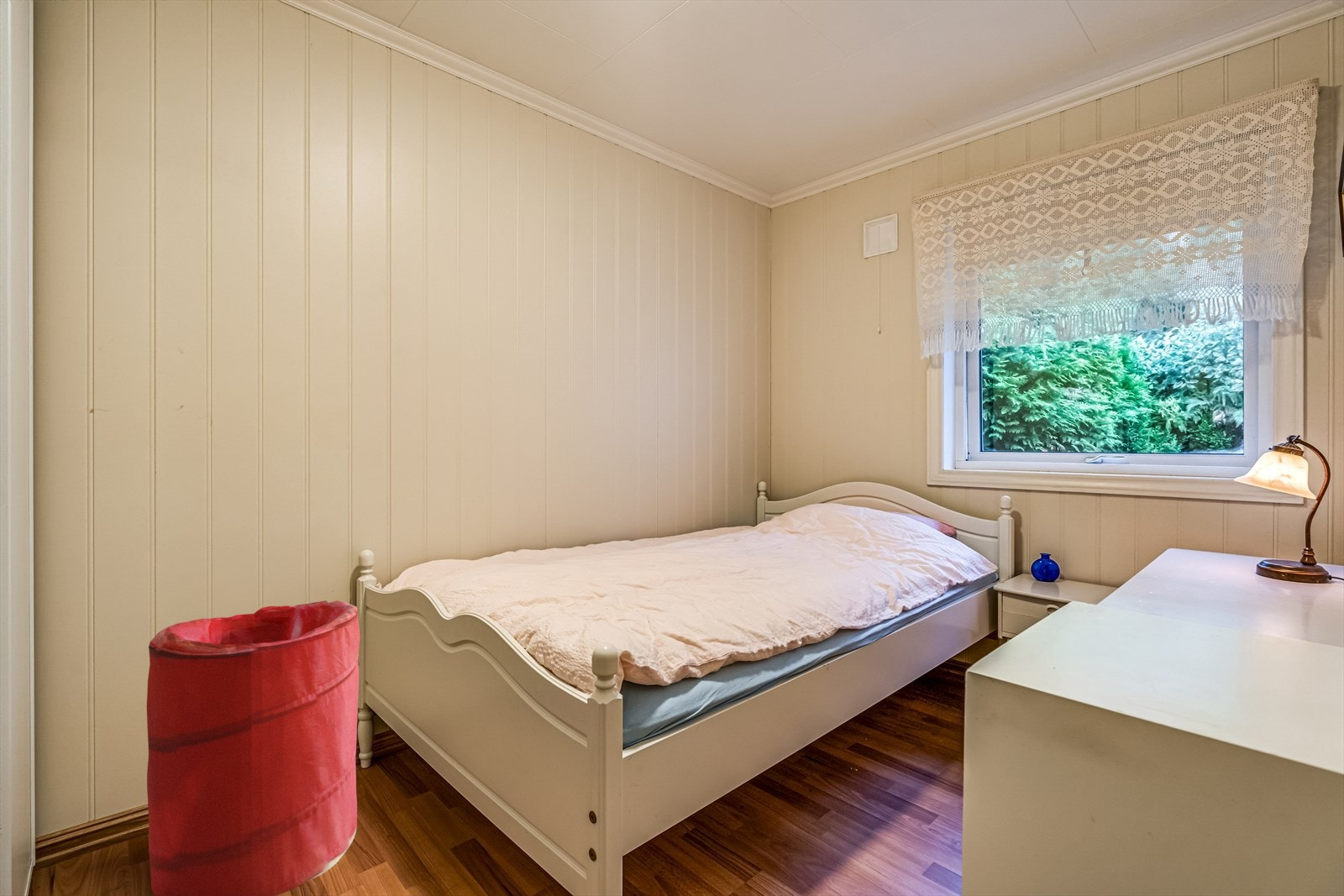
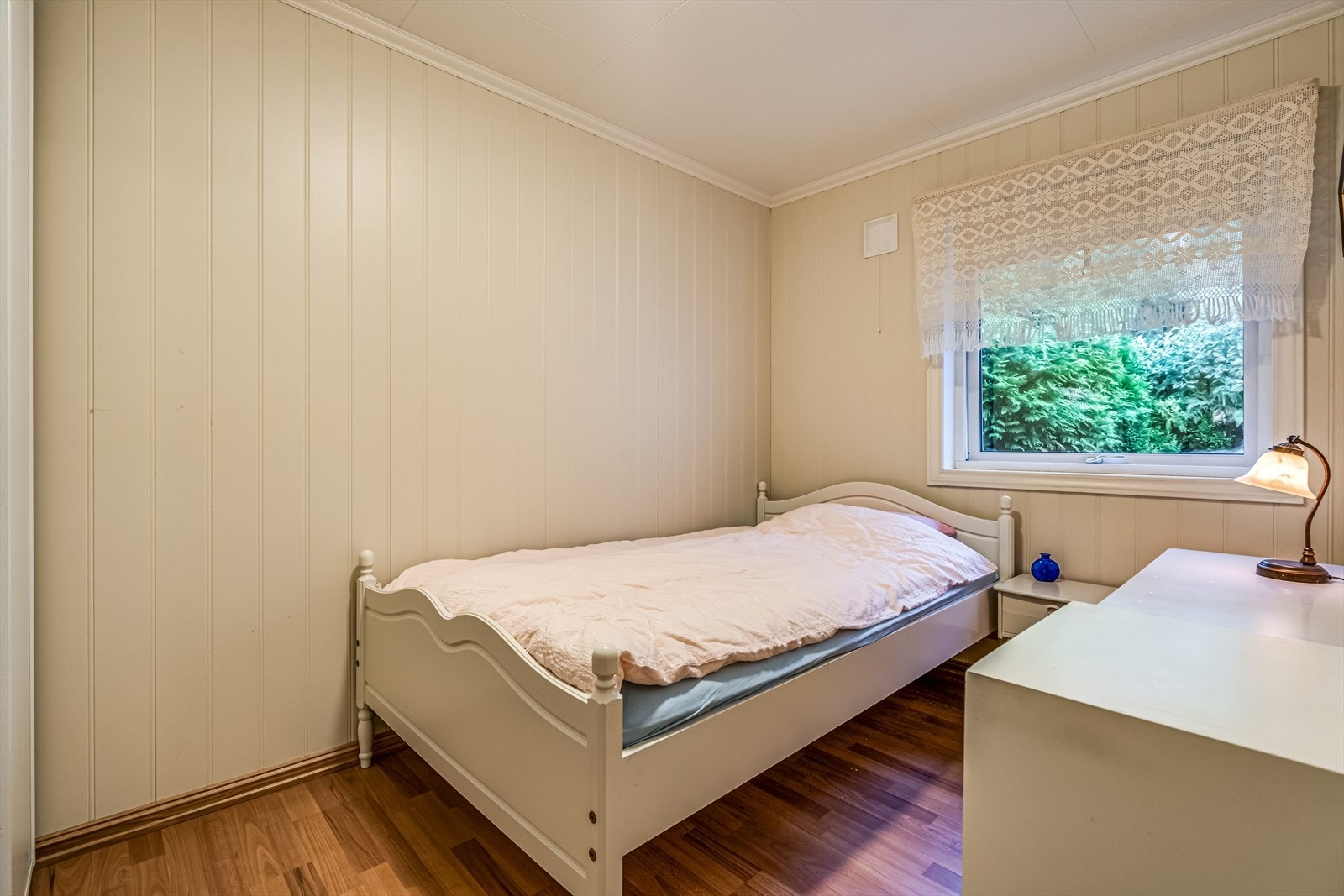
- laundry hamper (261, 730)
